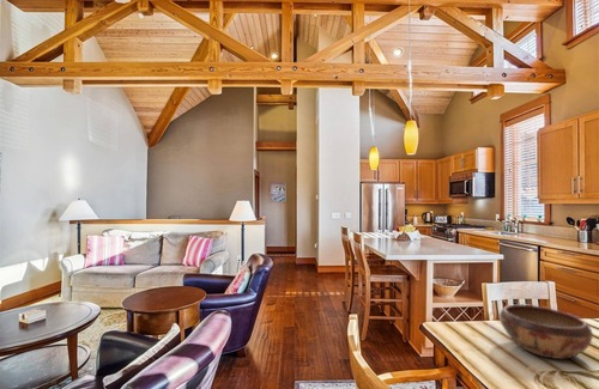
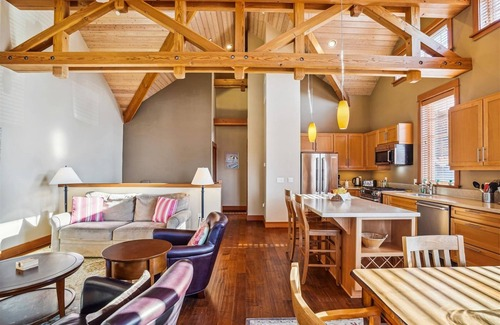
- decorative bowl (543, 332)
